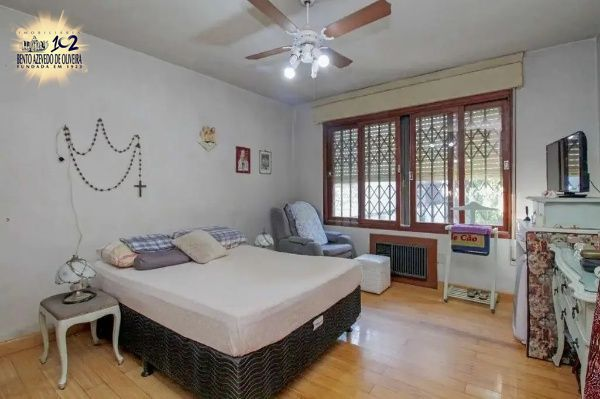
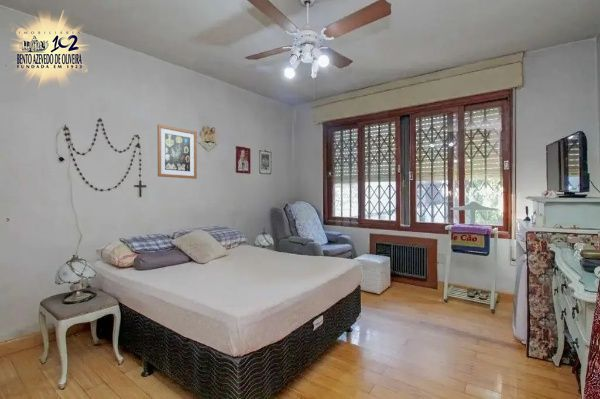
+ wall art (178, 153)
